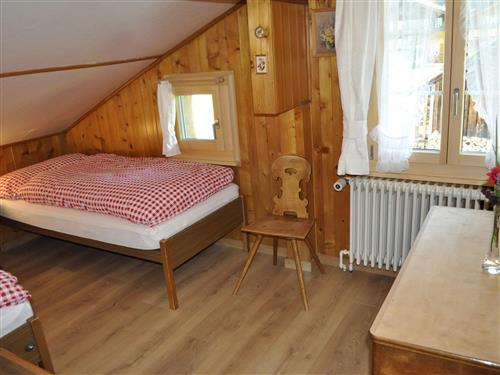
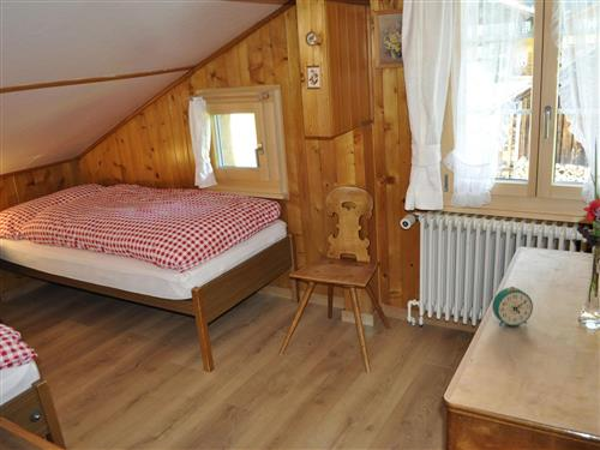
+ alarm clock (510, 304)
